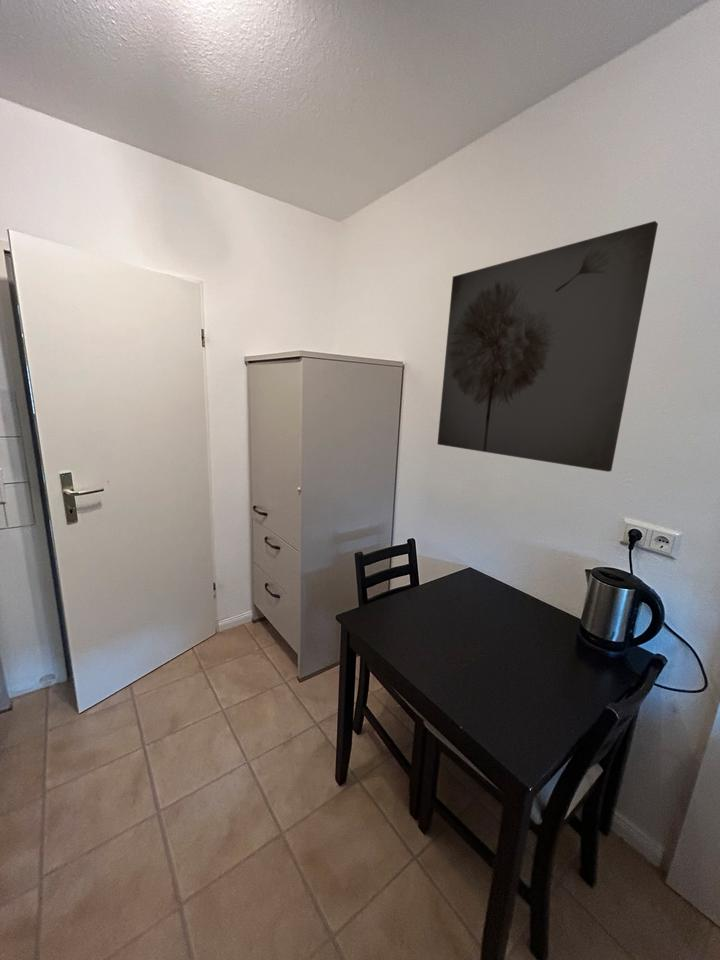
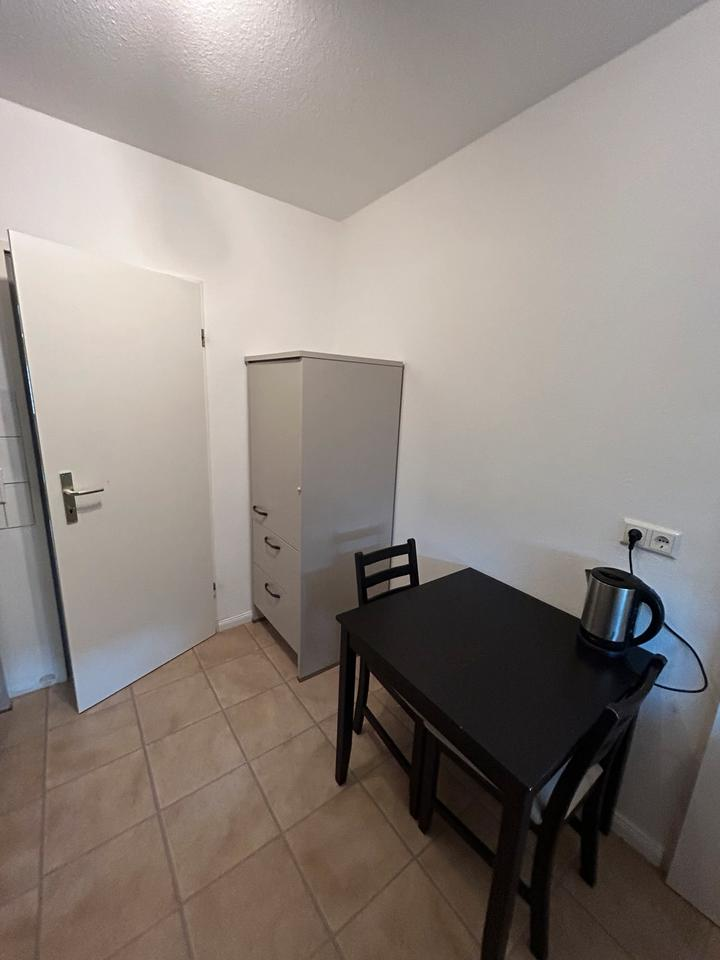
- wall art (521, 360)
